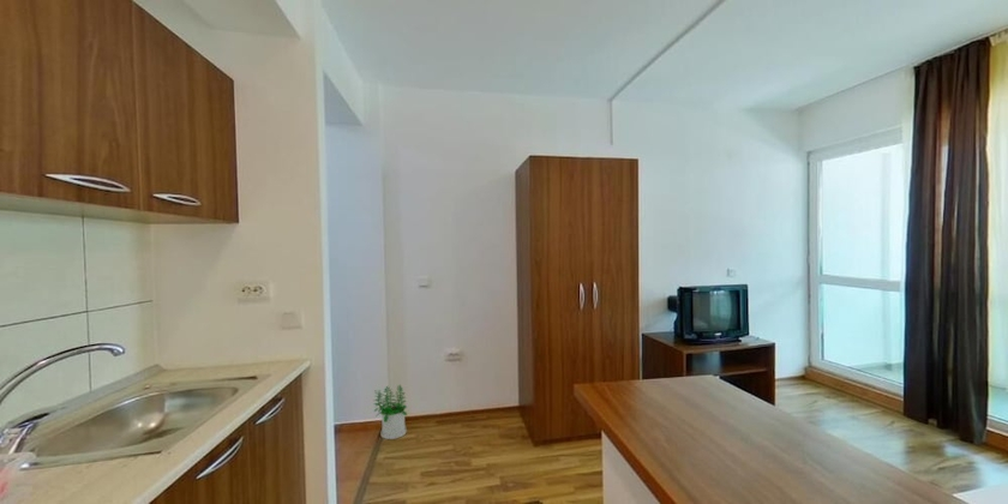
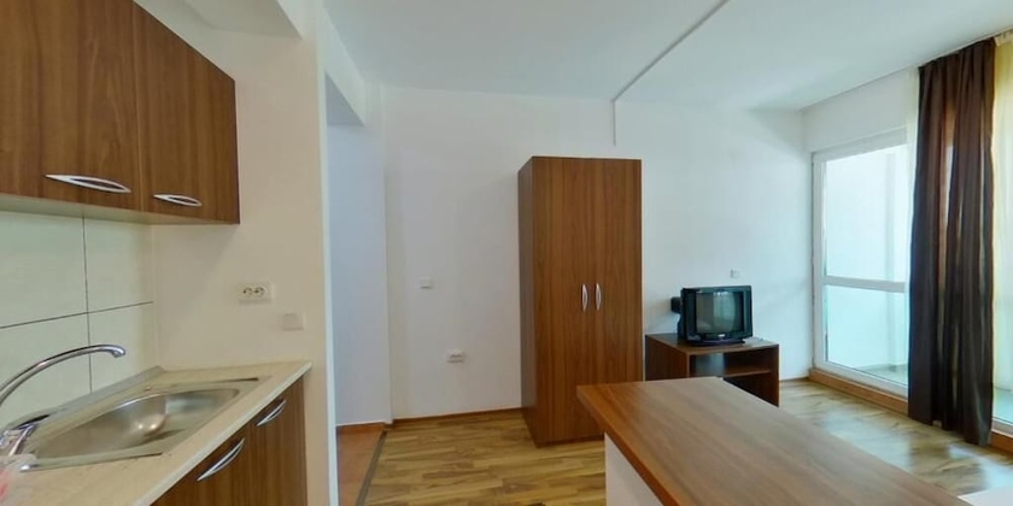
- potted plant (390, 410)
